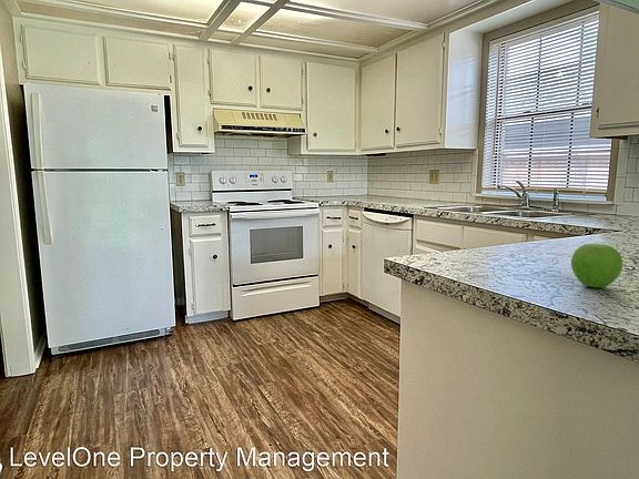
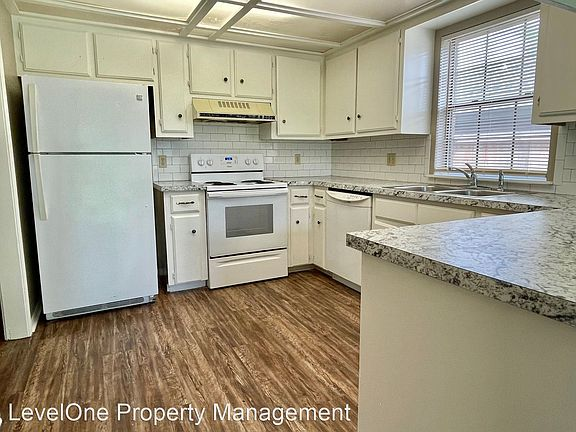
- fruit (596, 265)
